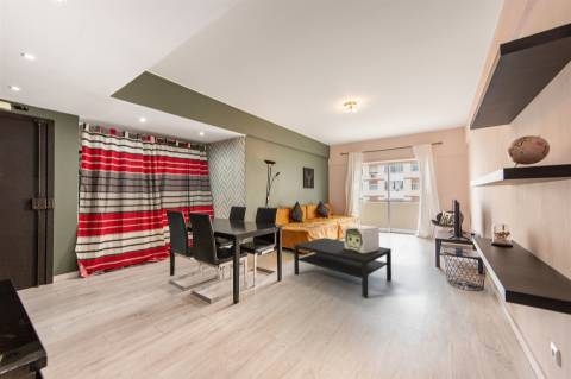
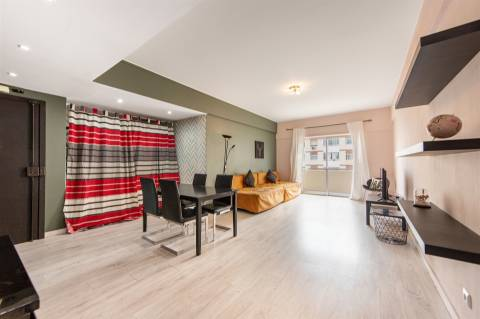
- coffee table (340, 261)
- decorative cube (360, 238)
